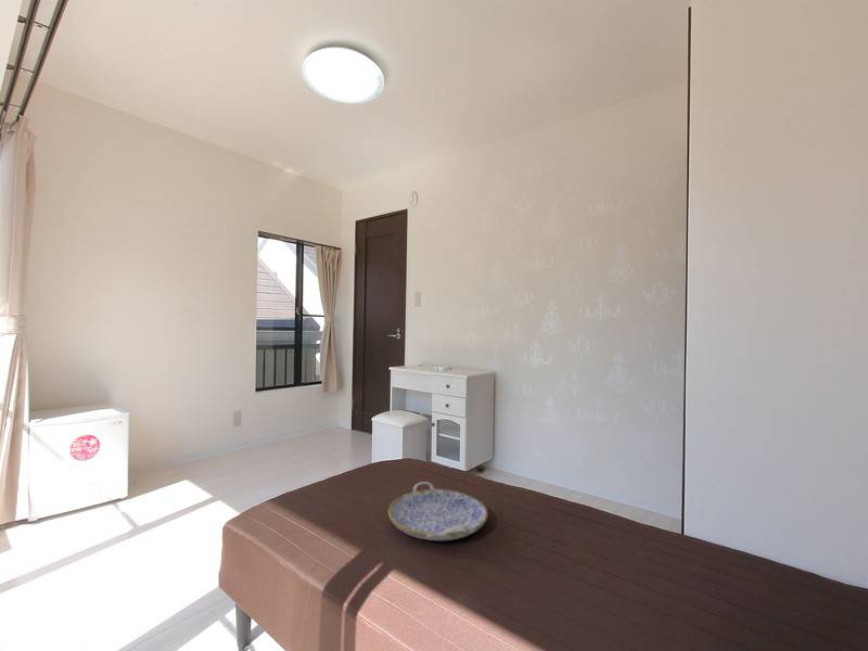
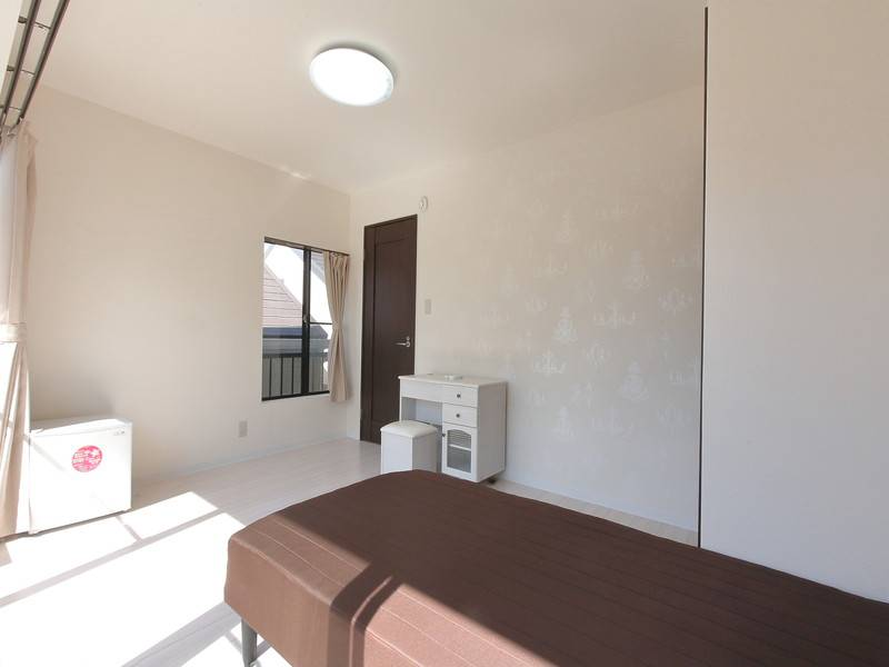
- serving tray (437, 511)
